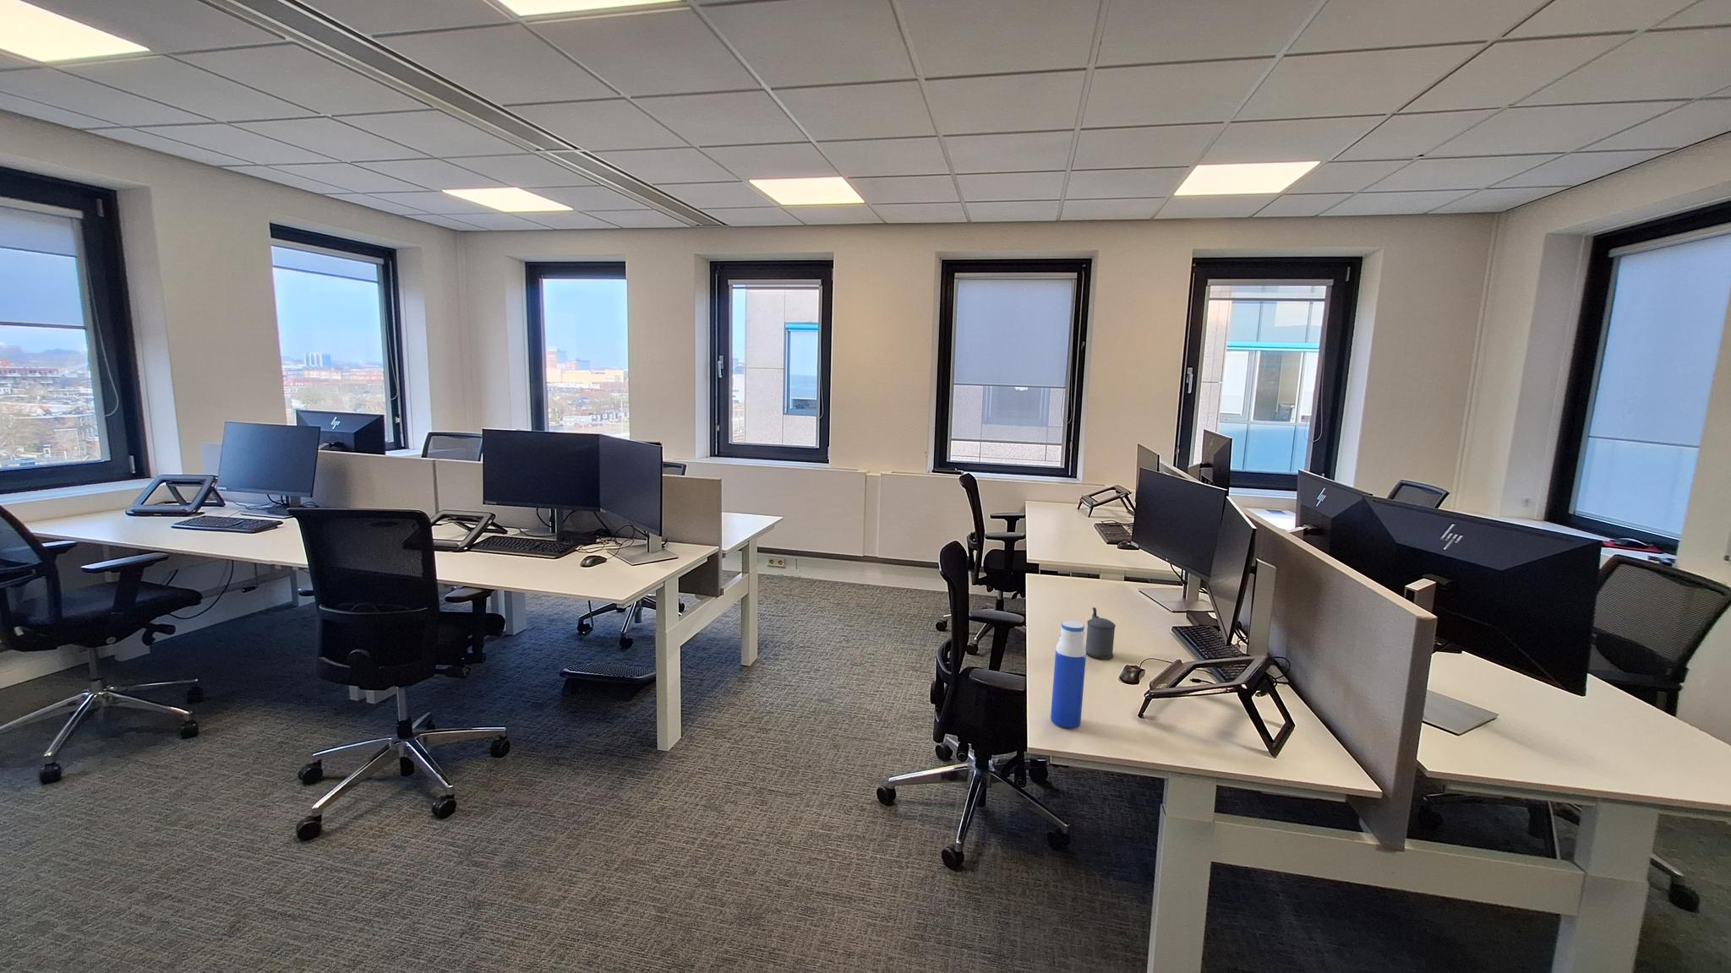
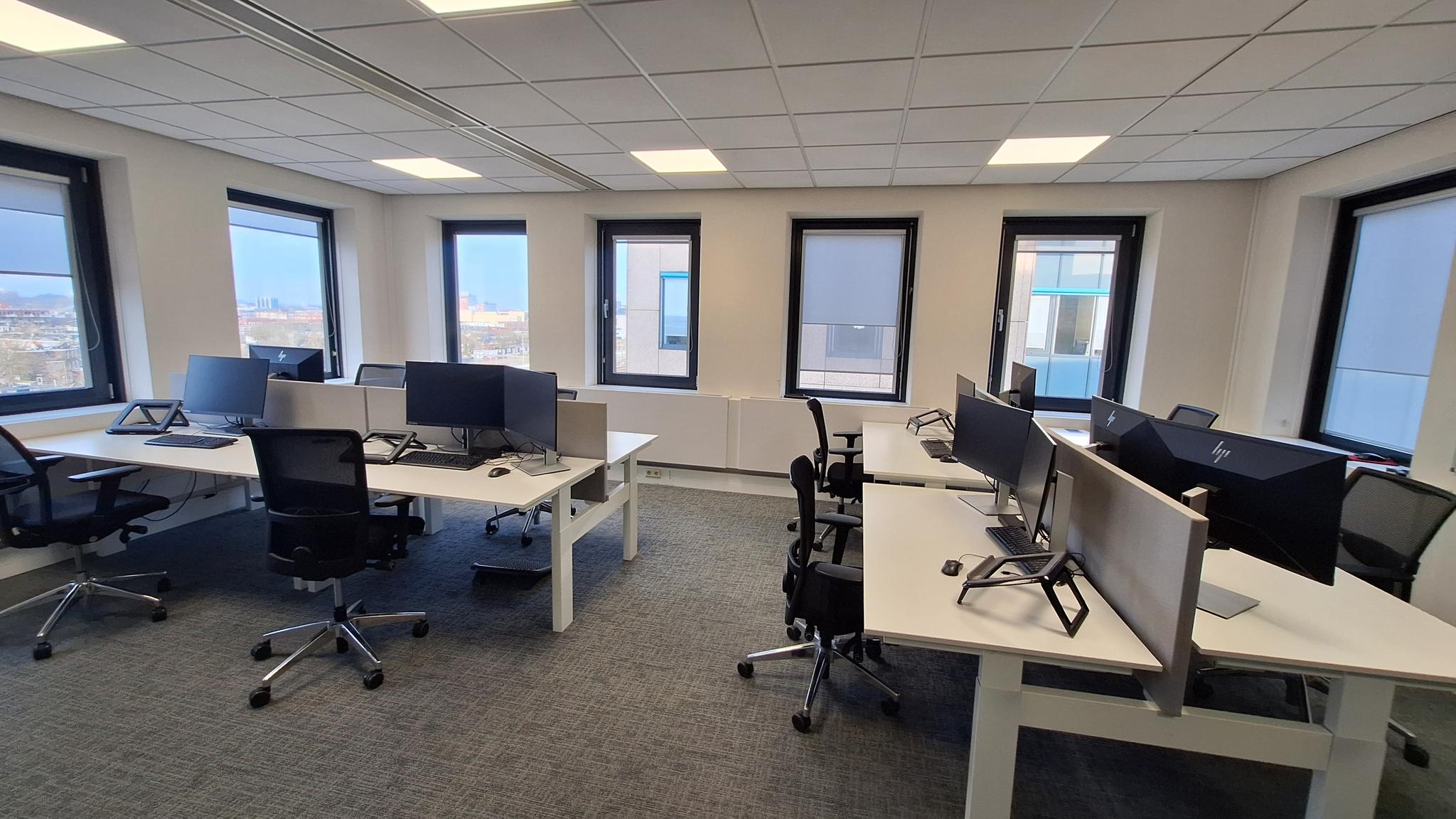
- water bottle (1069, 674)
- beer stein (1099, 632)
